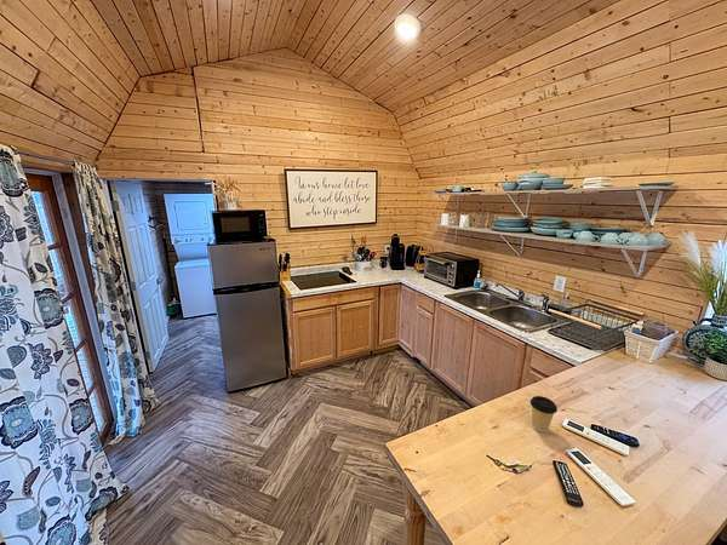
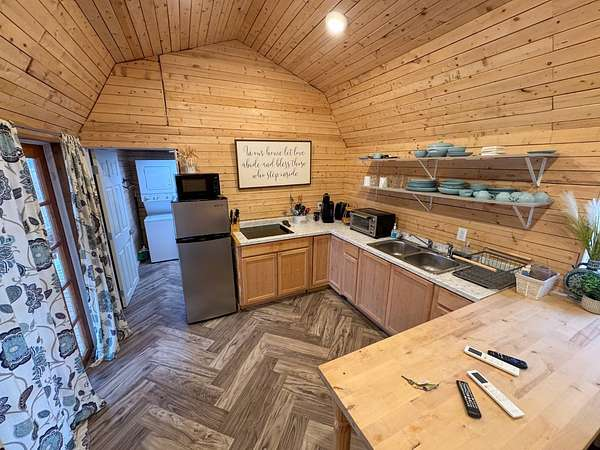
- coffee cup (542, 414)
